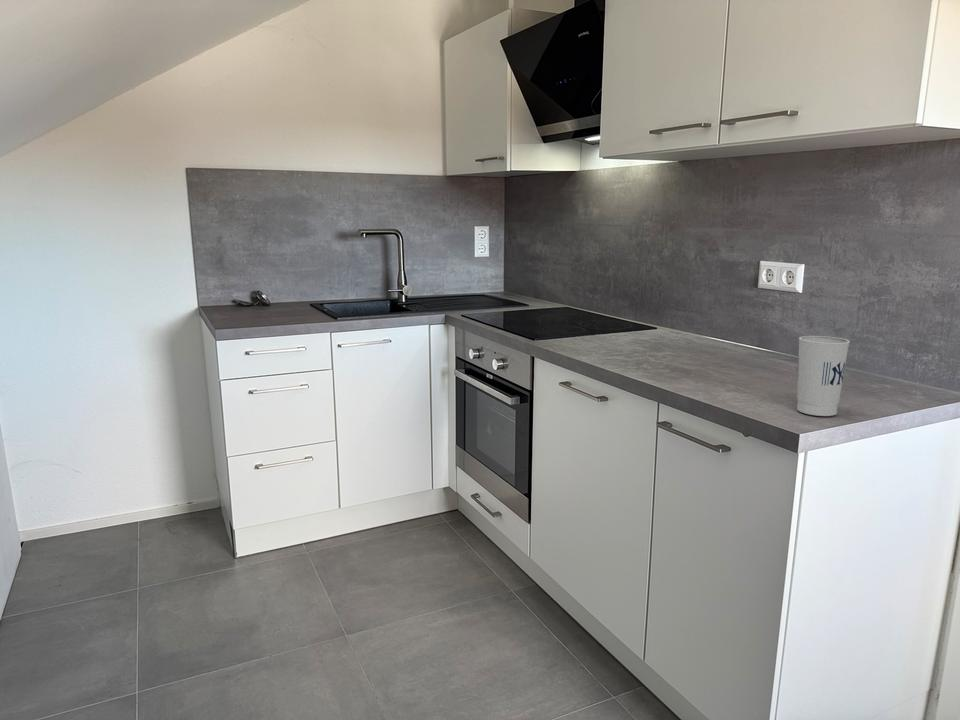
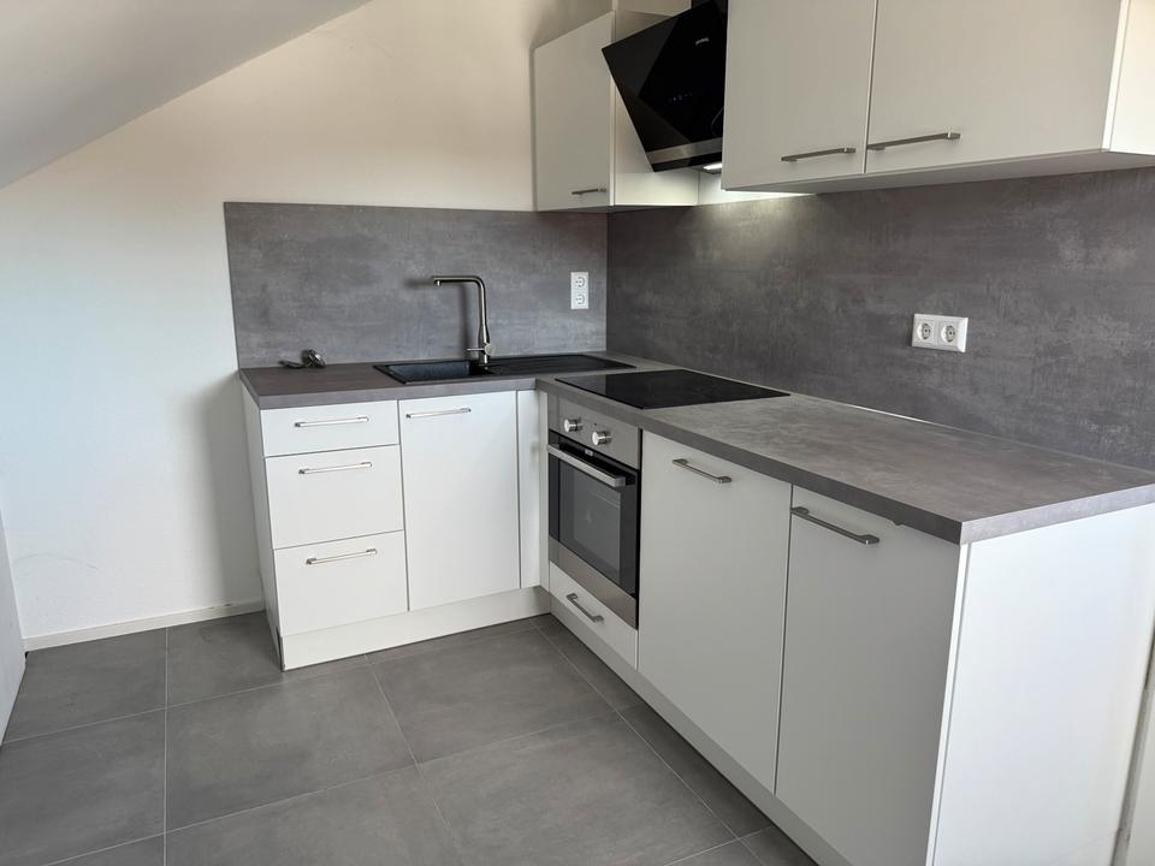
- cup (820, 375)
